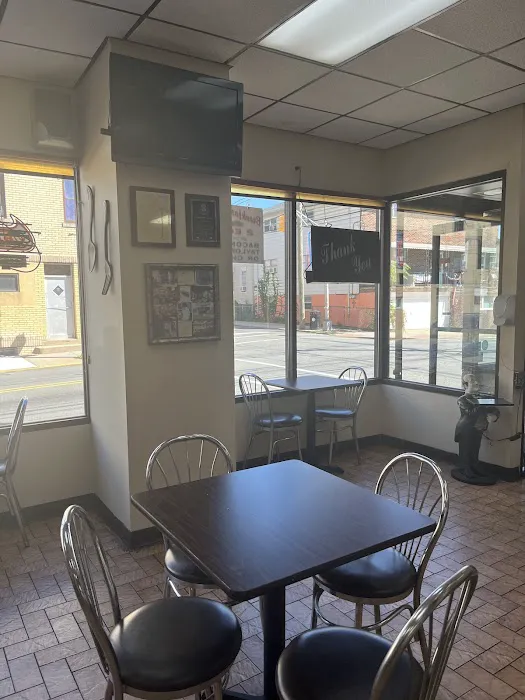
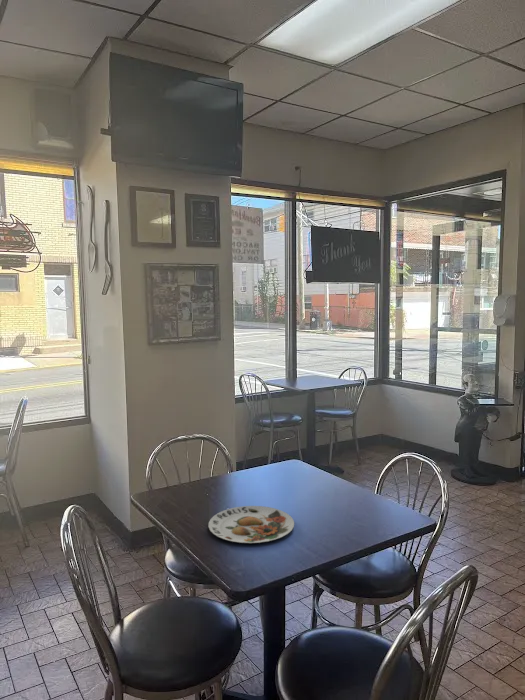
+ plate (251, 524)
